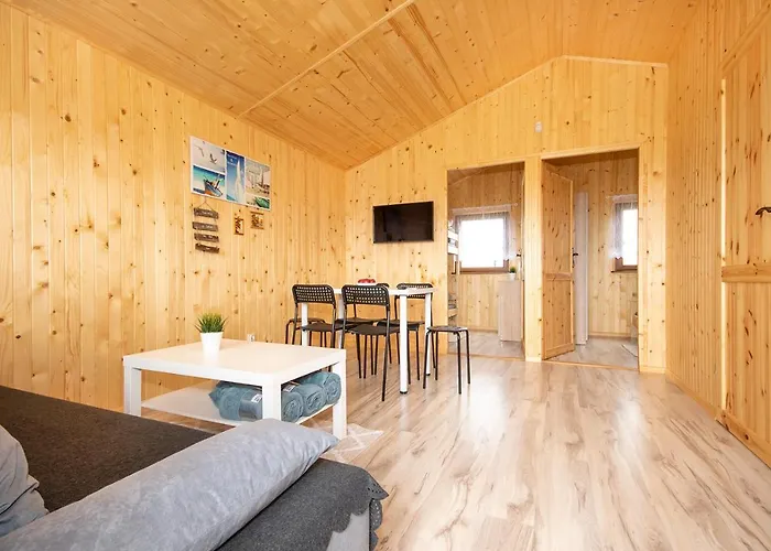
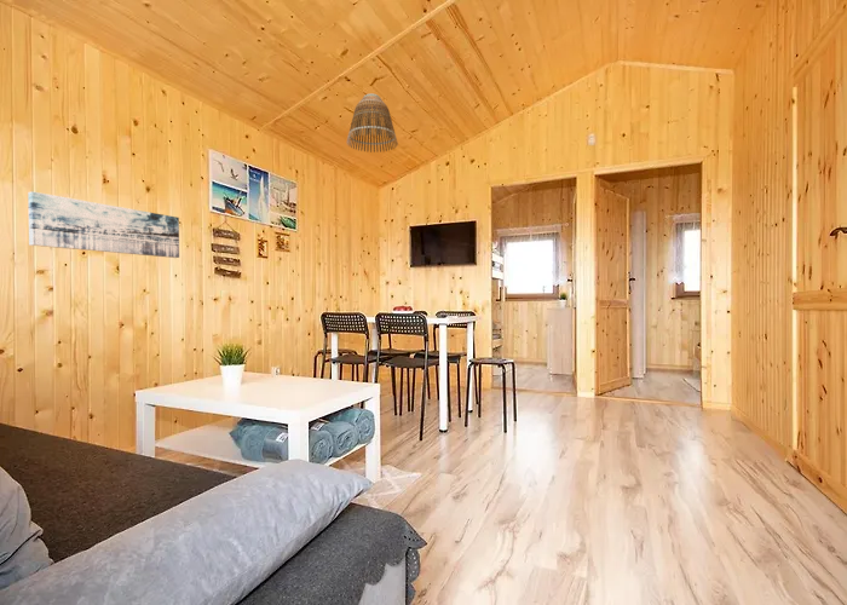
+ wall art (114, 229)
+ lamp shade (373, 120)
